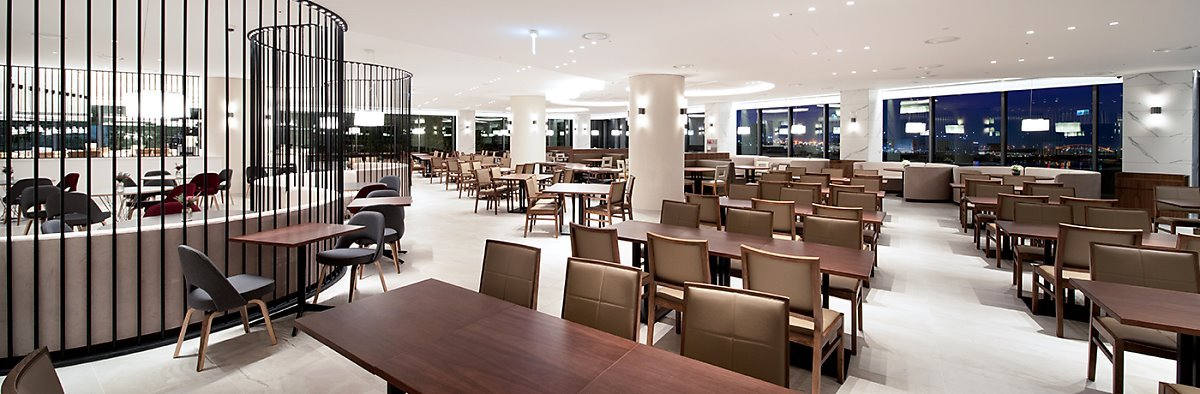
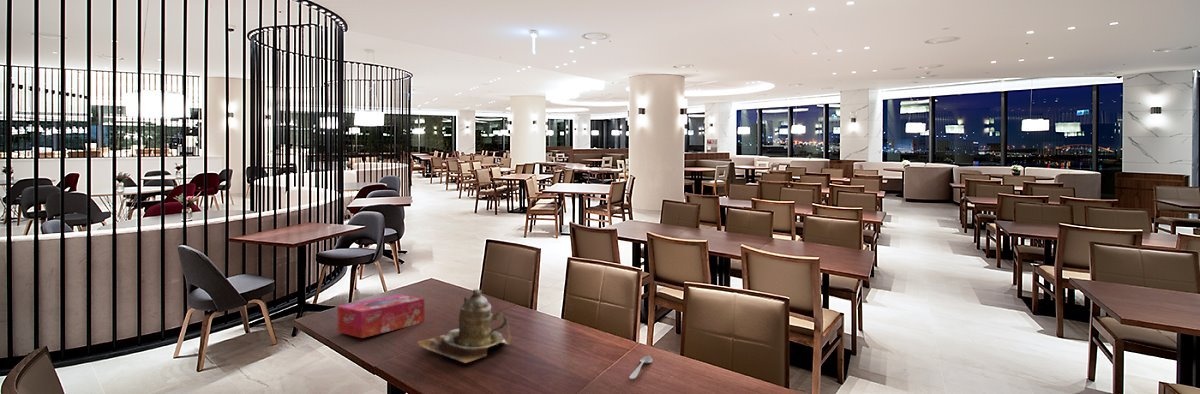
+ spoon (640, 366)
+ tissue box (382, 314)
+ teapot (467, 318)
